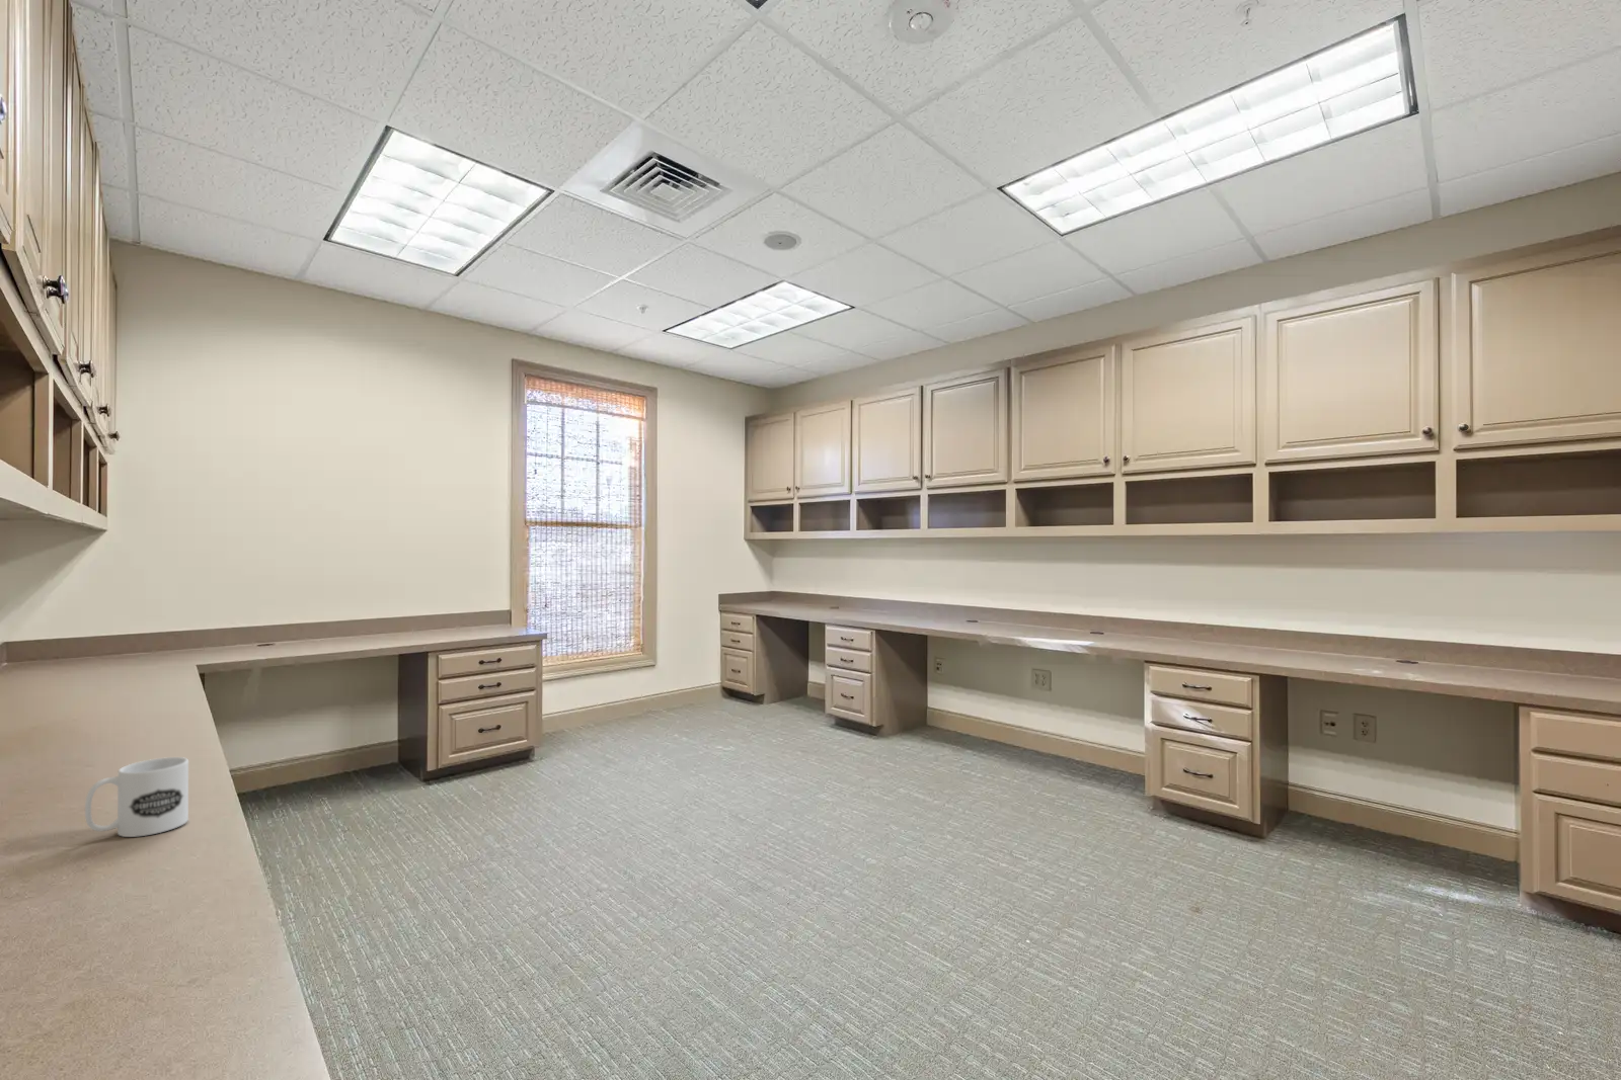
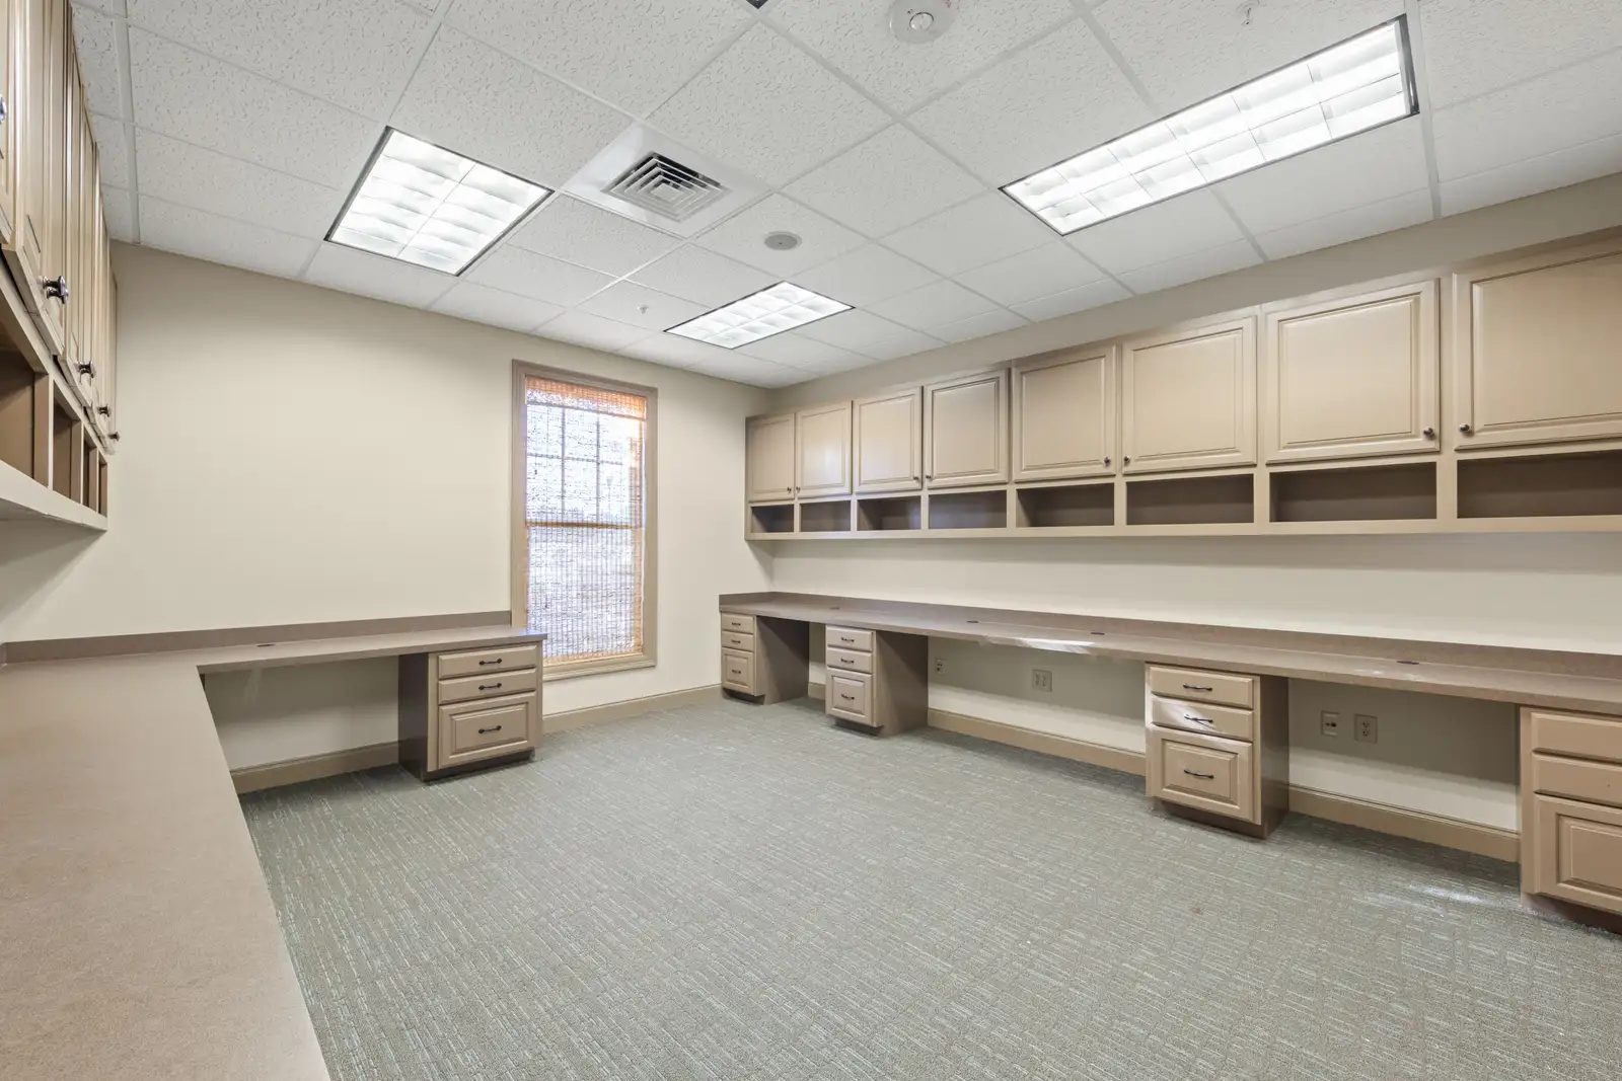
- mug (137, 798)
